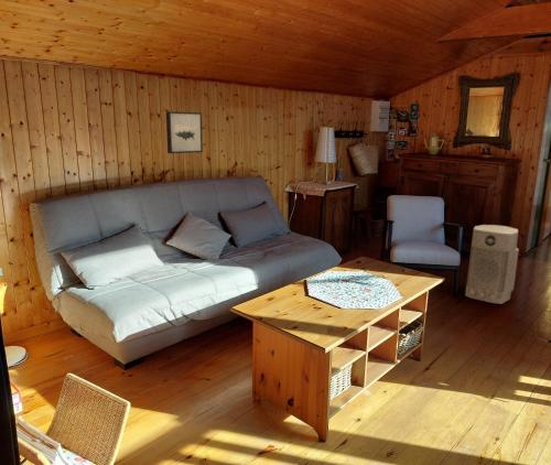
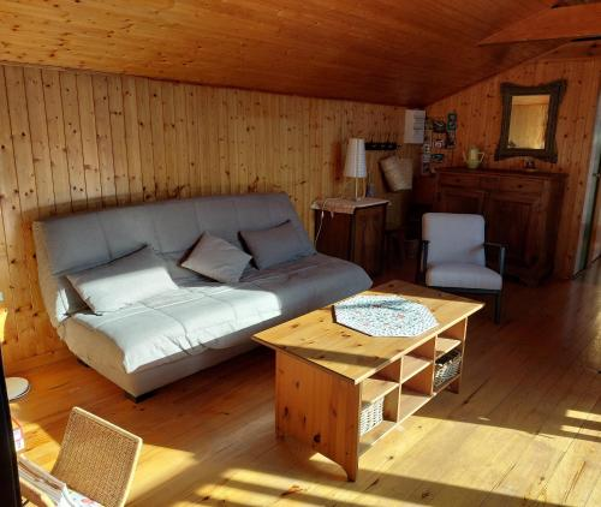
- air purifier (491, 262)
- wall art (184, 132)
